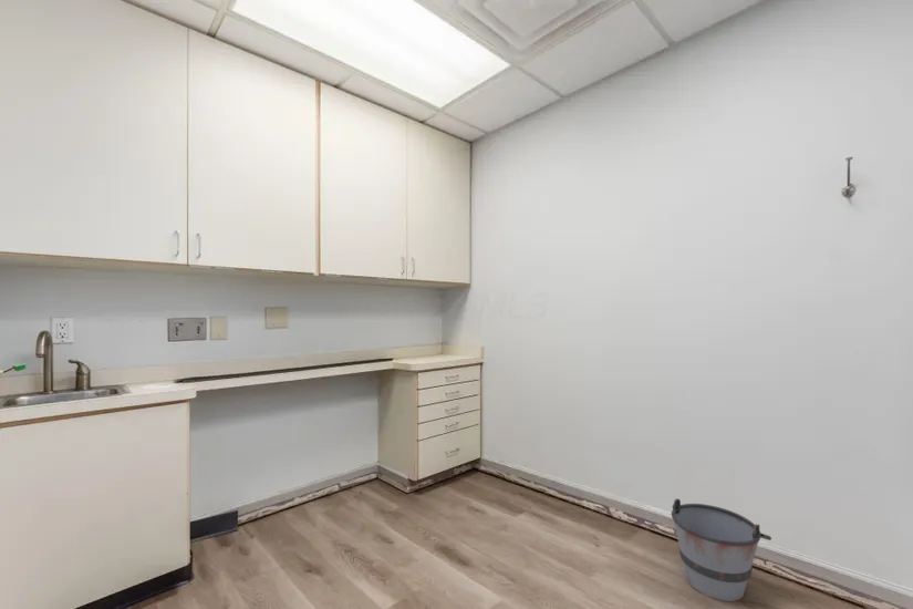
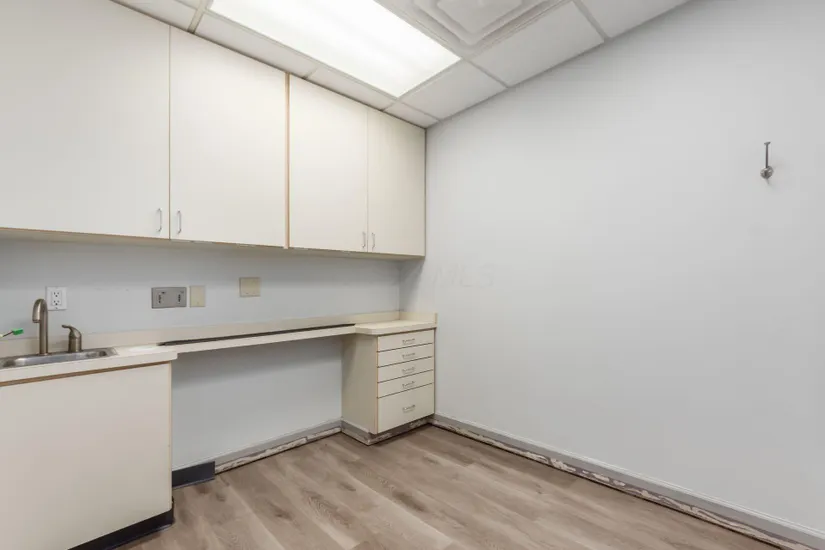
- bucket (716, 544)
